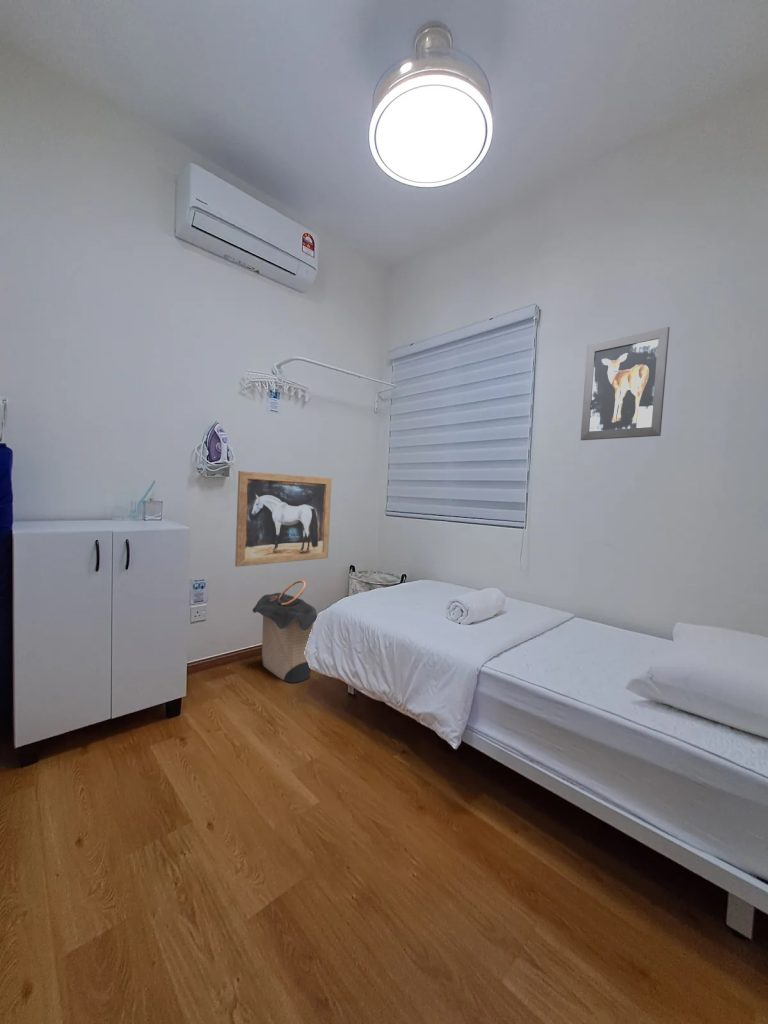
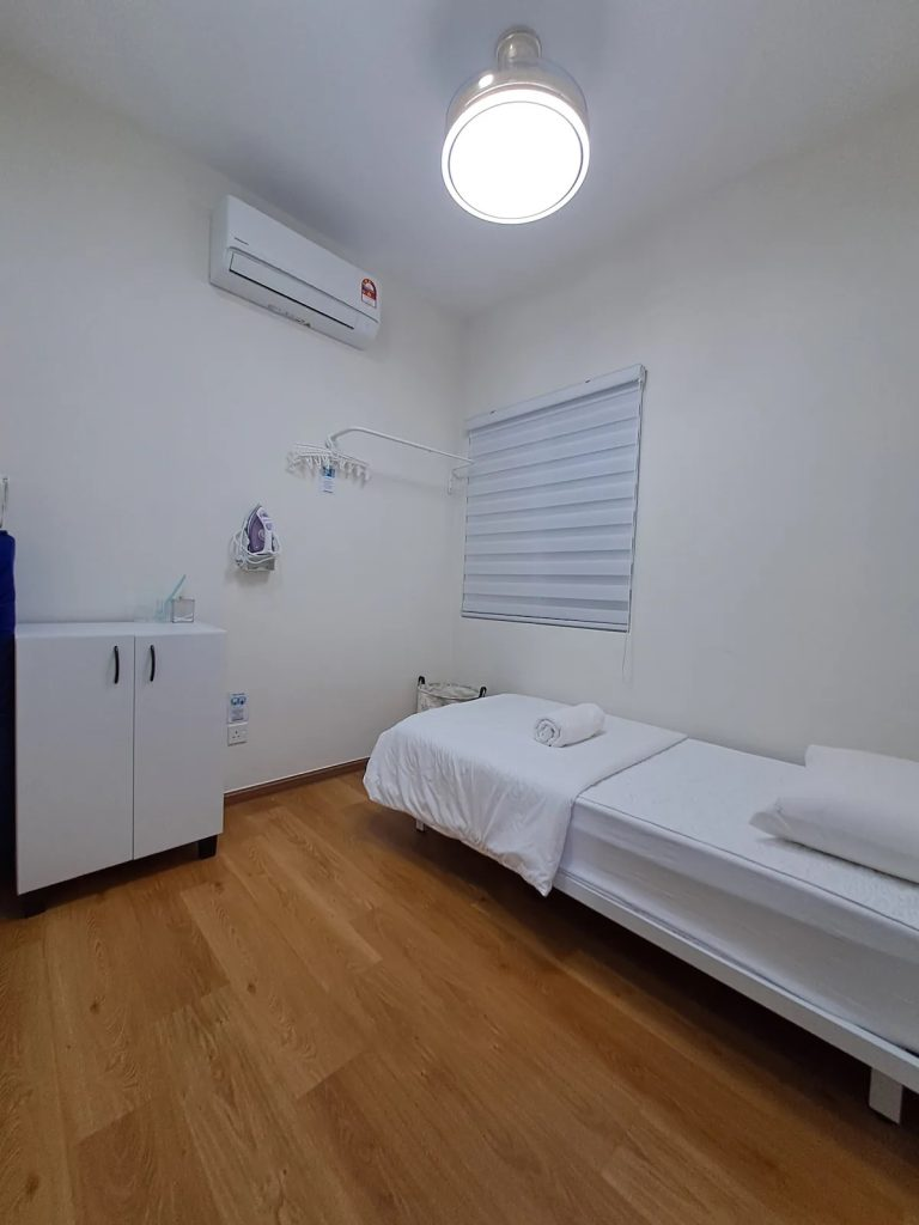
- wall art (621, 387)
- wall art (287, 518)
- laundry hamper (284, 624)
